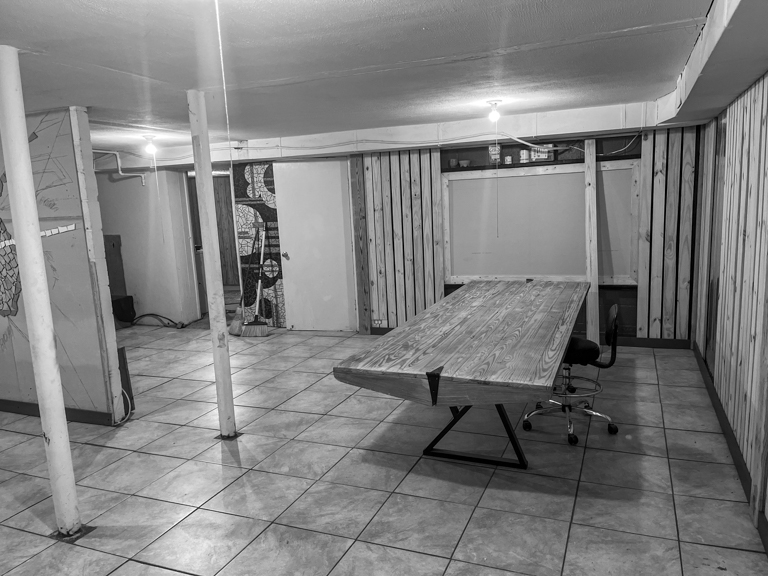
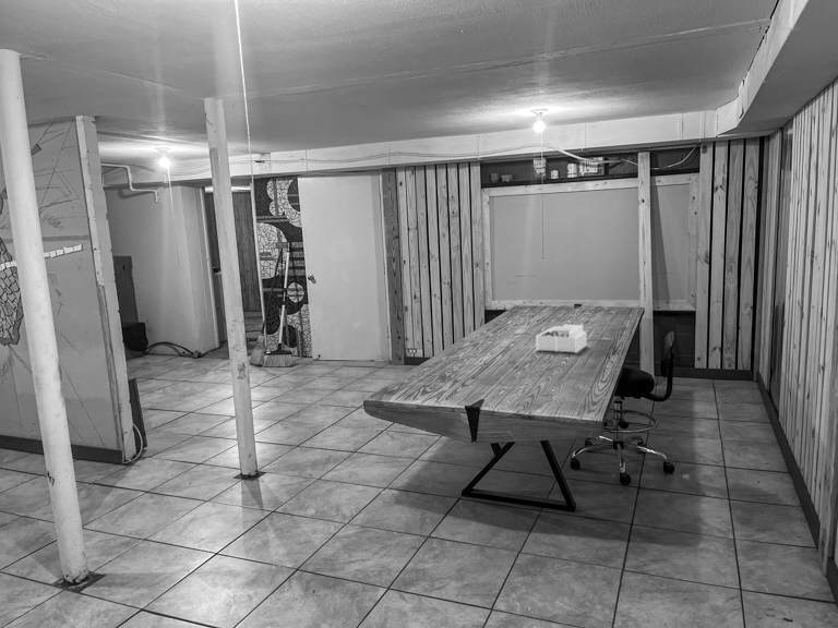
+ desk organizer (566, 337)
